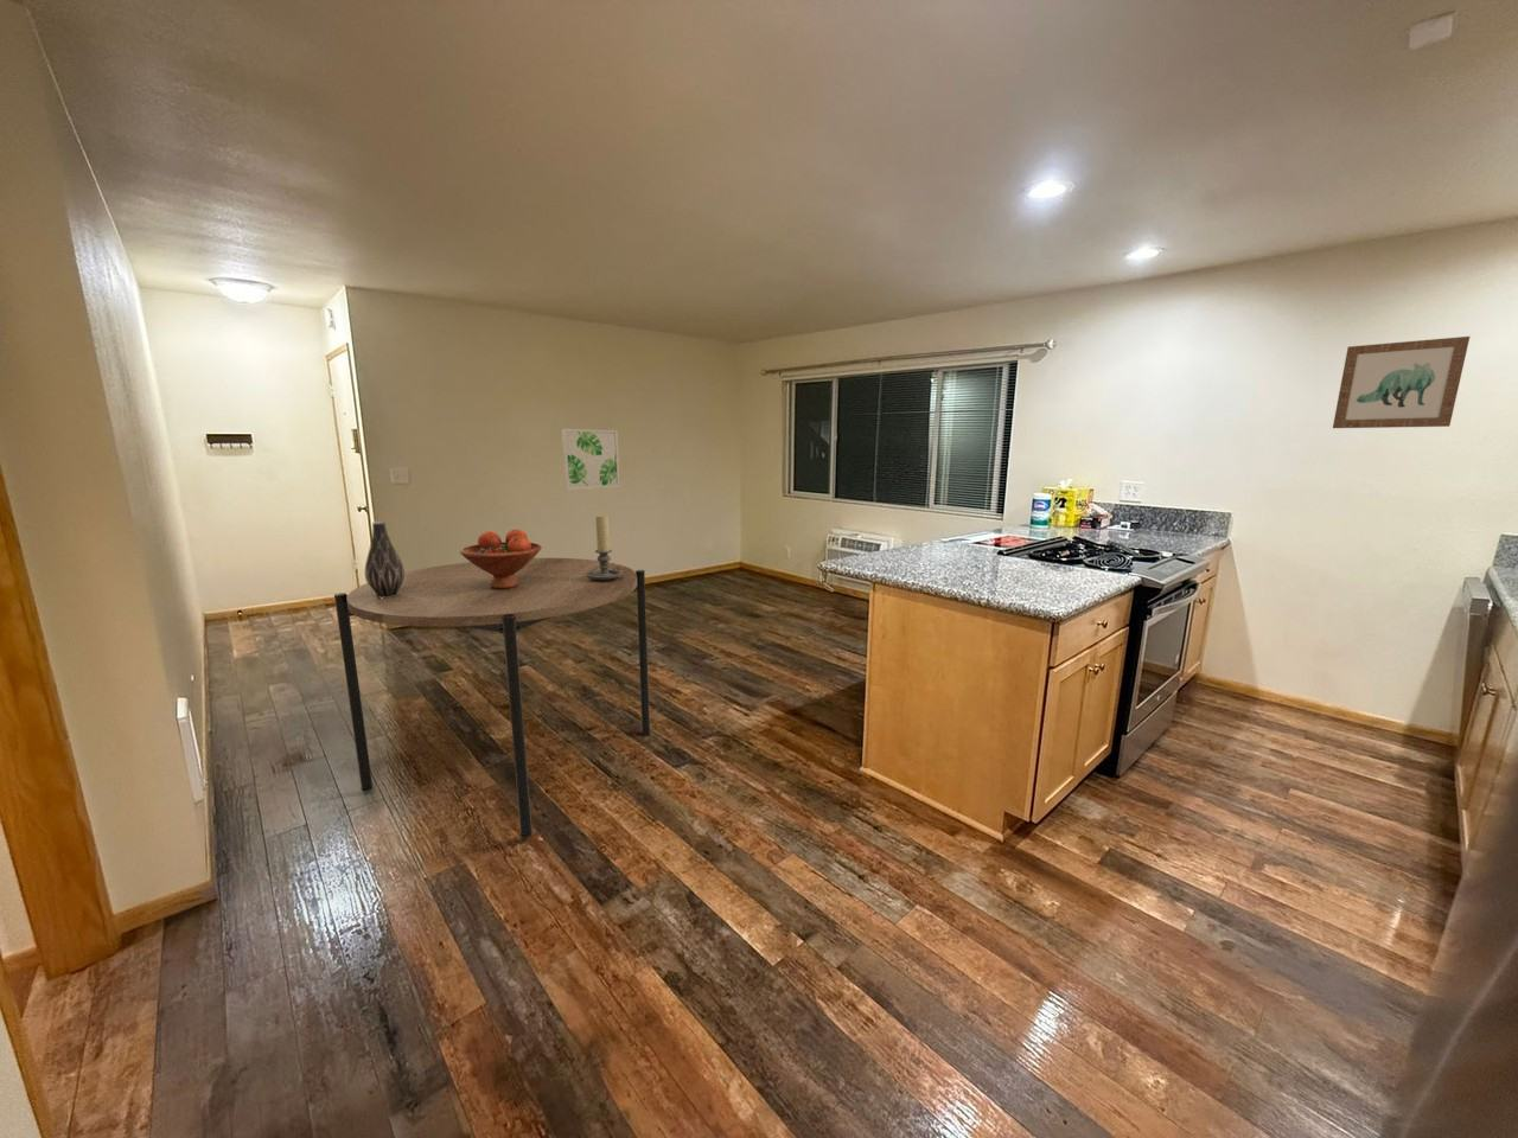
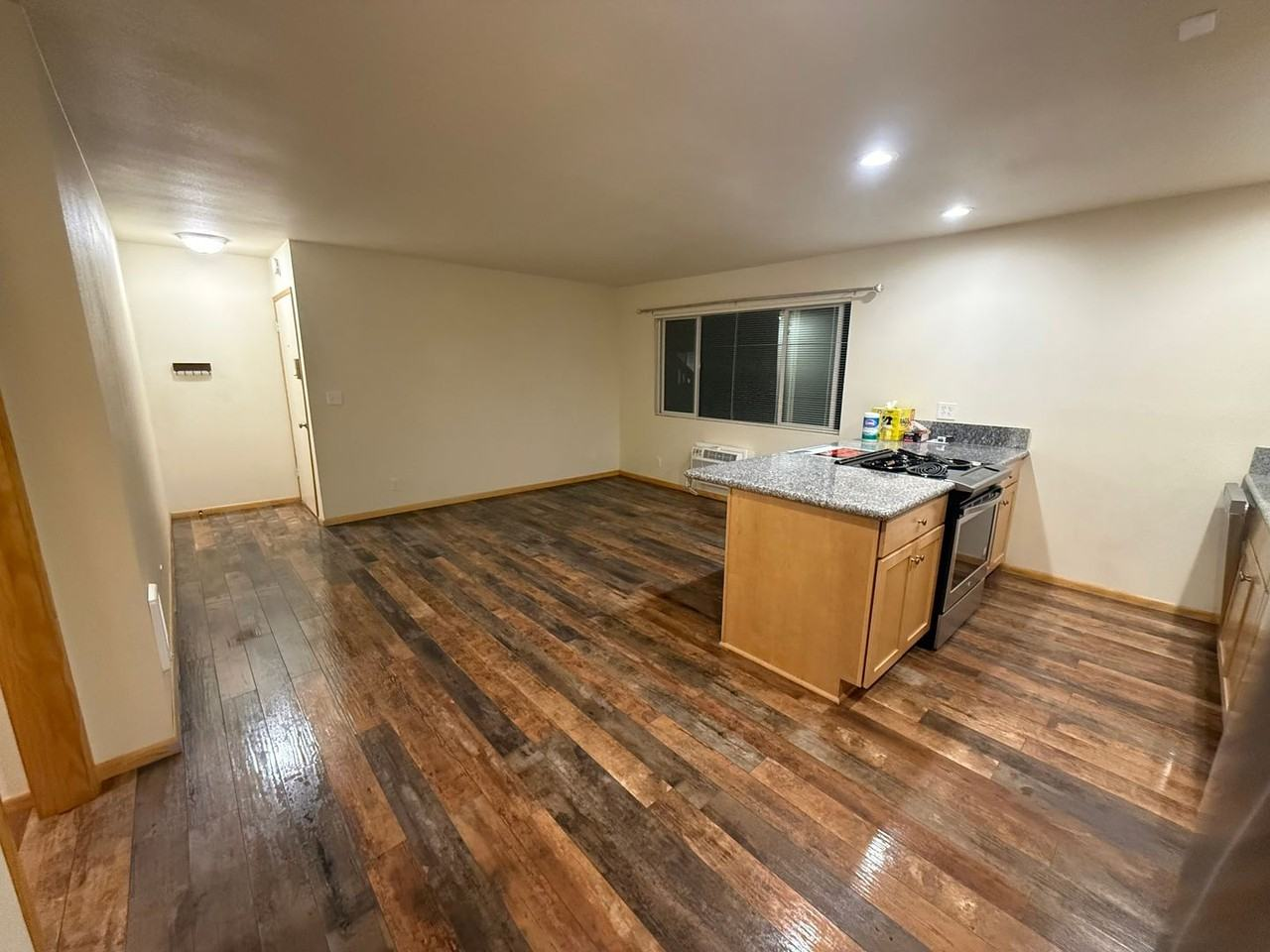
- fruit bowl (502, 558)
- candle holder (605, 545)
- vase (382, 558)
- wall art (1396, 384)
- wall art (592, 459)
- dining table (512, 673)
